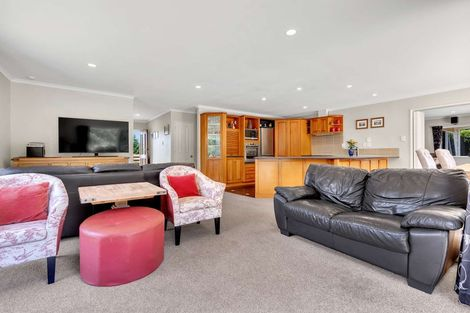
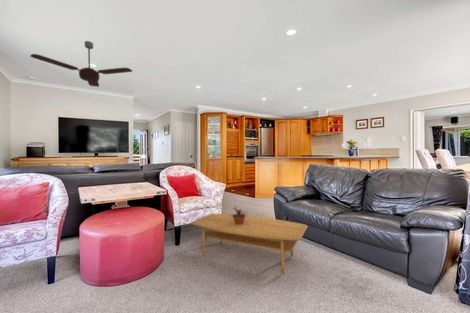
+ potted plant (238, 213)
+ coffee table (247, 239)
+ ceiling fan (88, 62)
